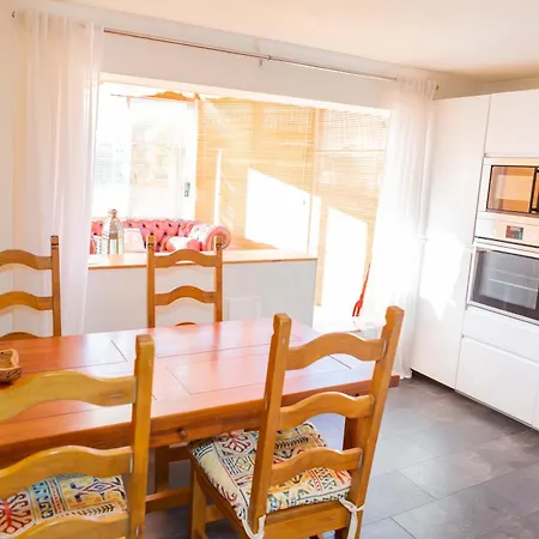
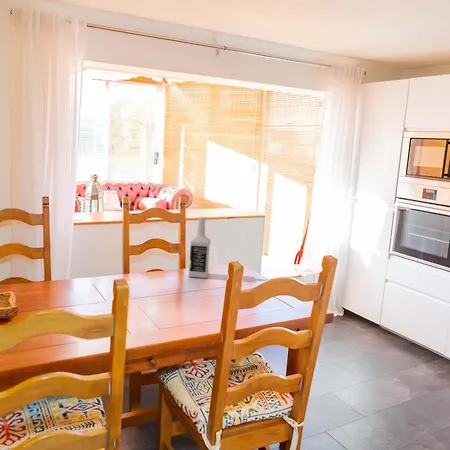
+ vodka (200, 246)
